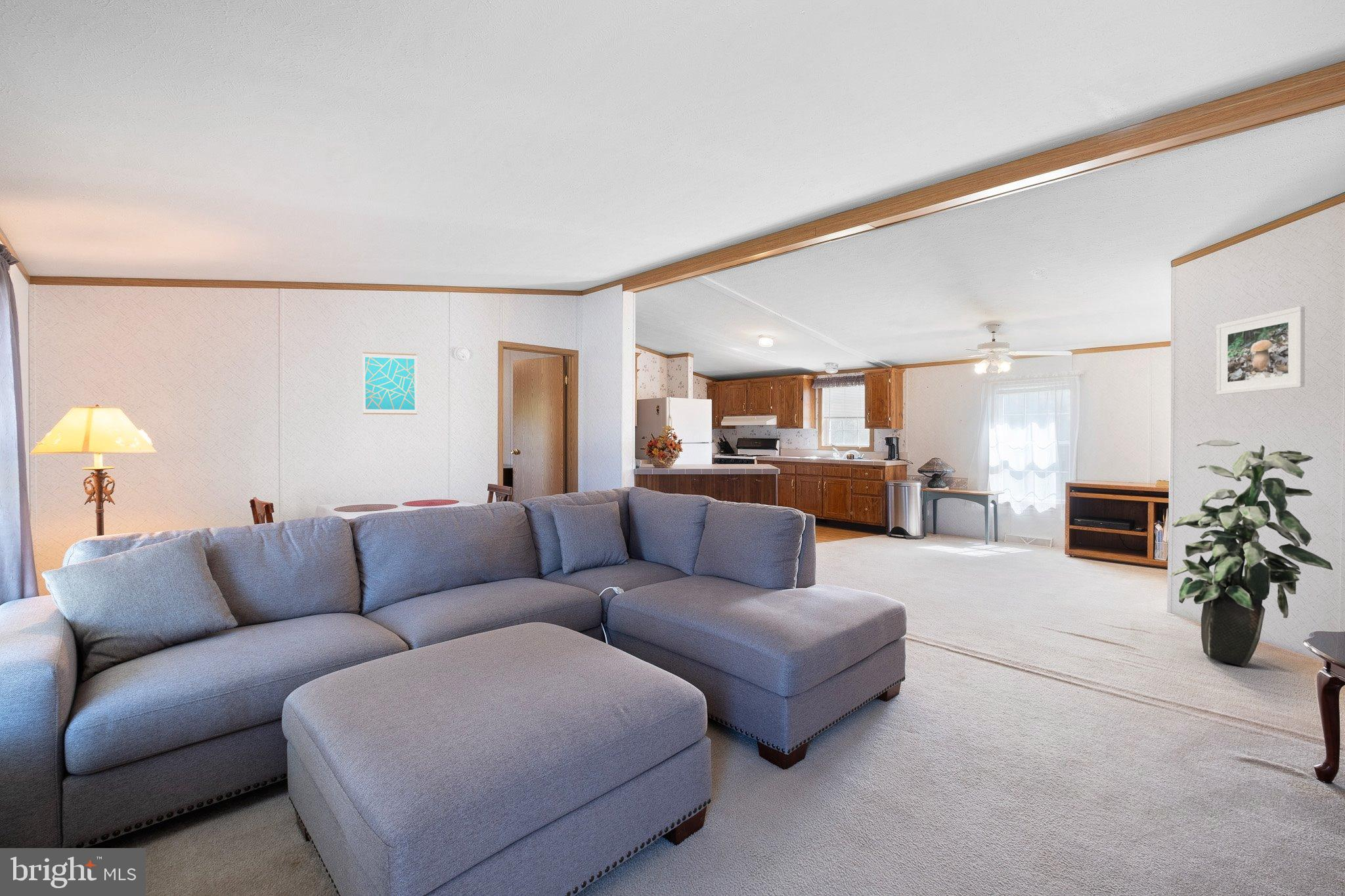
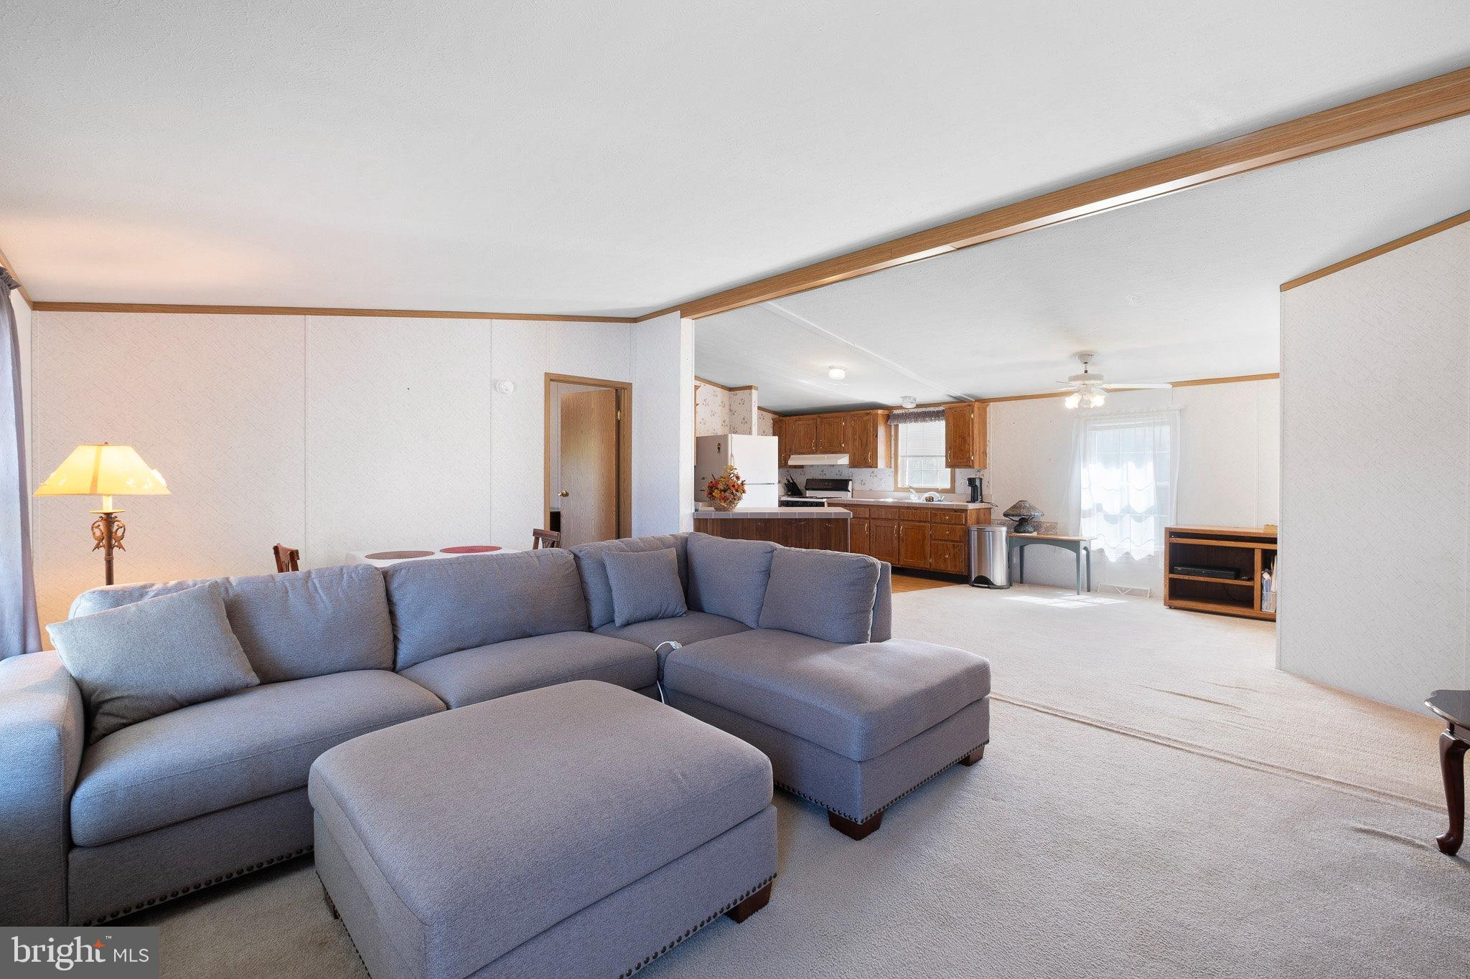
- indoor plant (1236, 550)
- wall art (390, 383)
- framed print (1257, 353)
